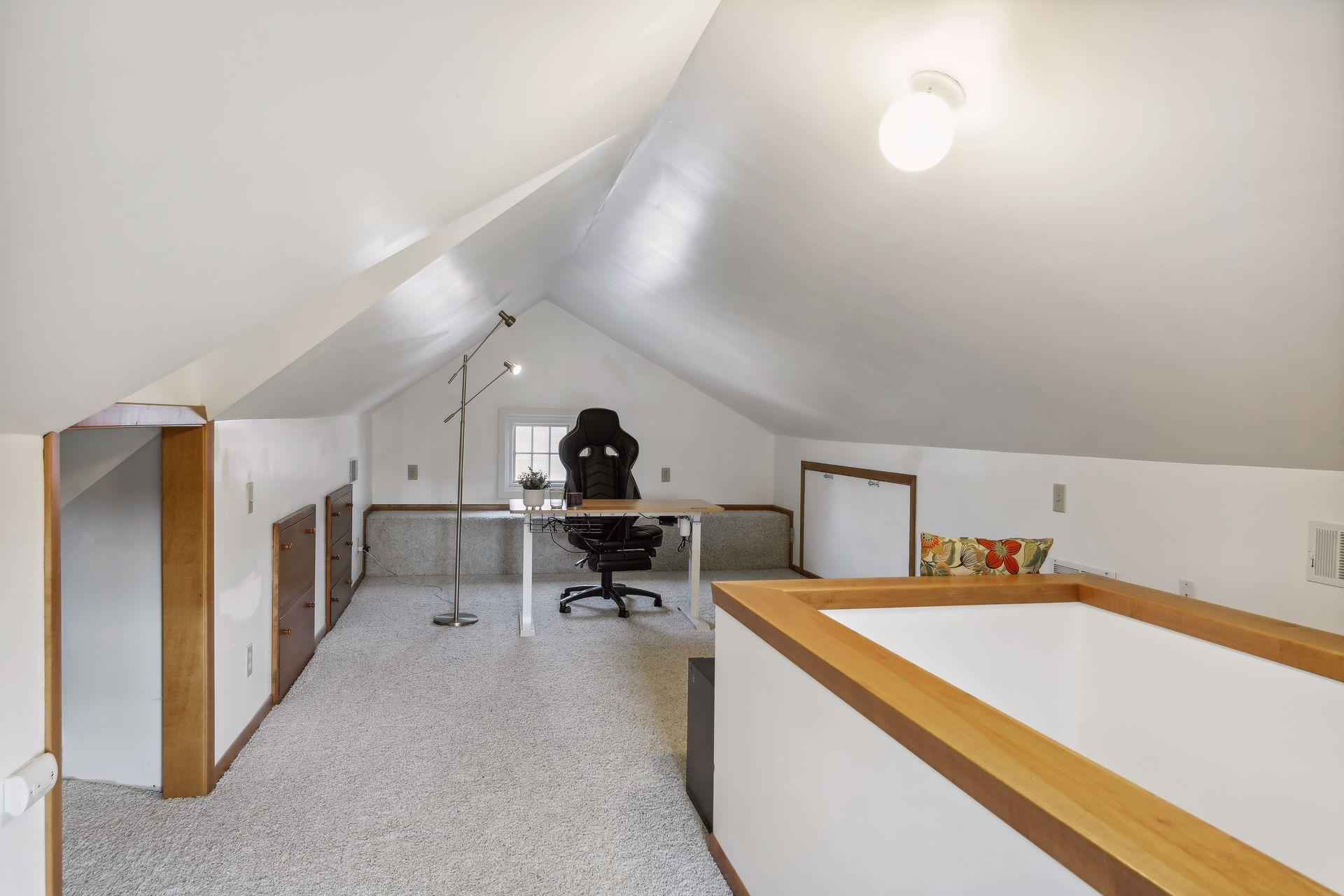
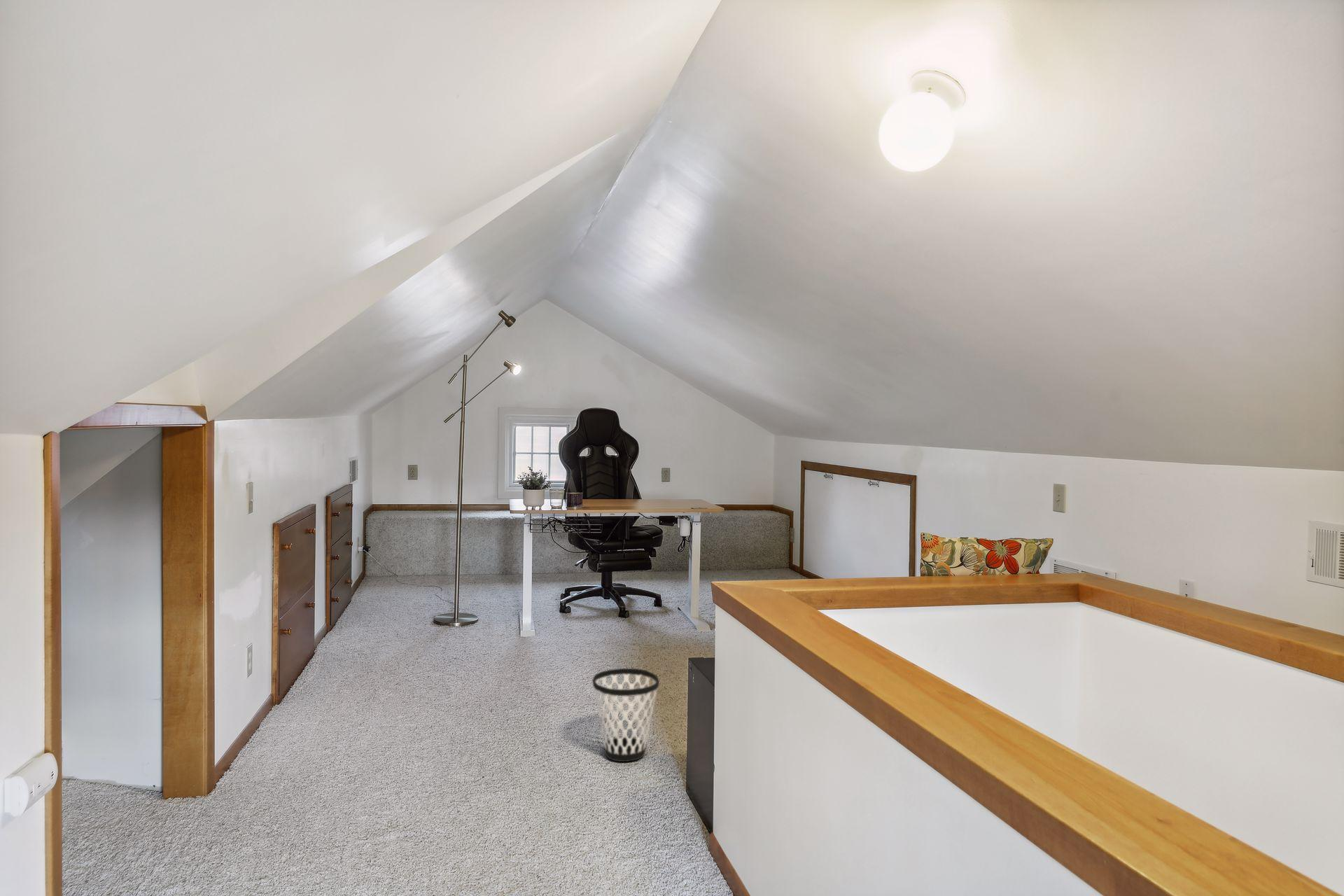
+ wastebasket (625, 716)
